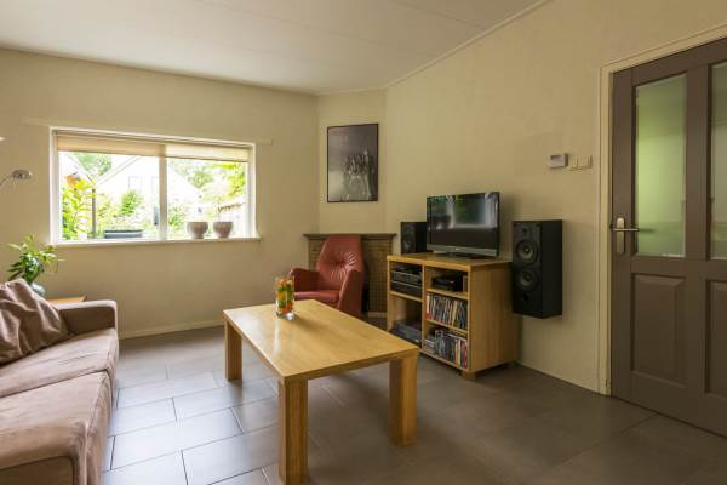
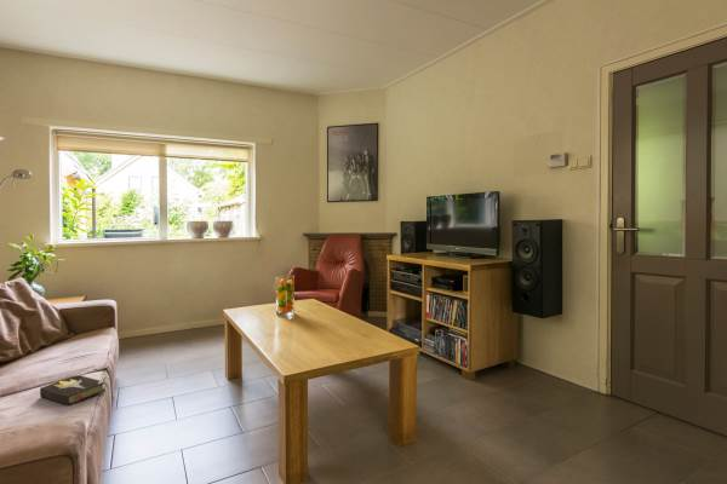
+ hardback book (73, 388)
